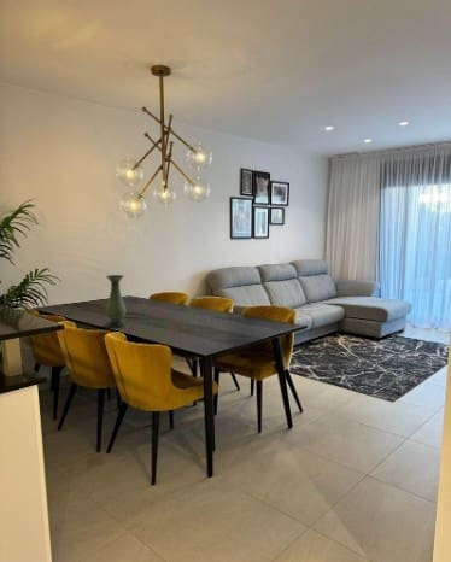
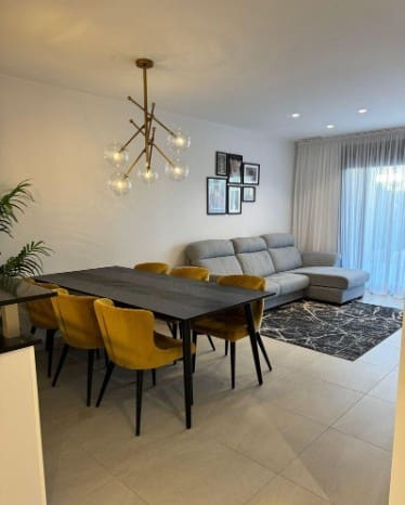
- vase (115, 300)
